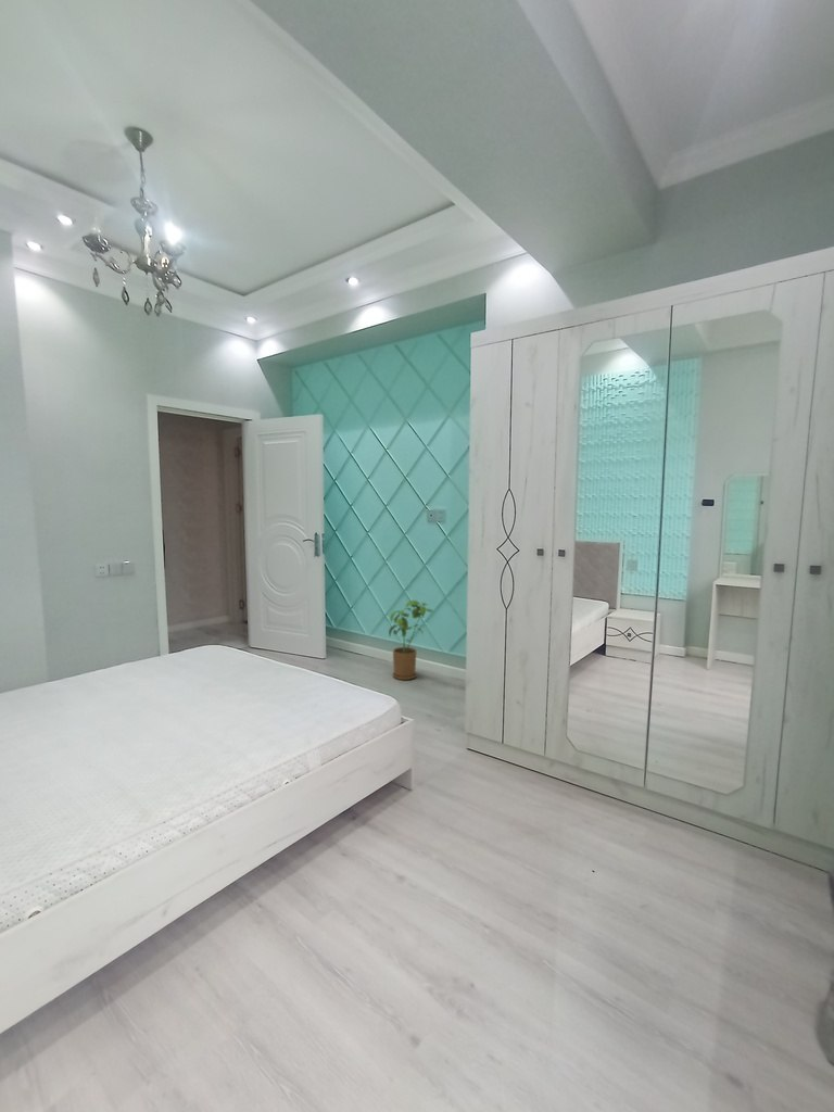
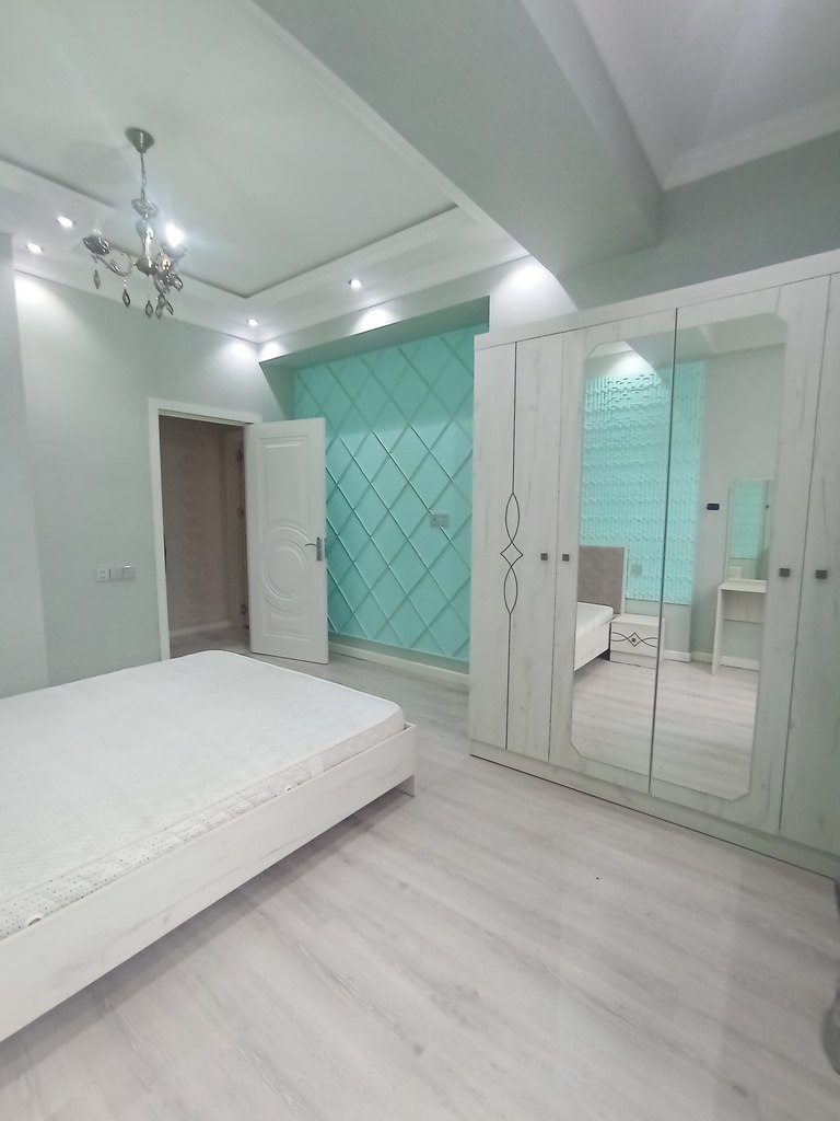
- house plant (405, 640)
